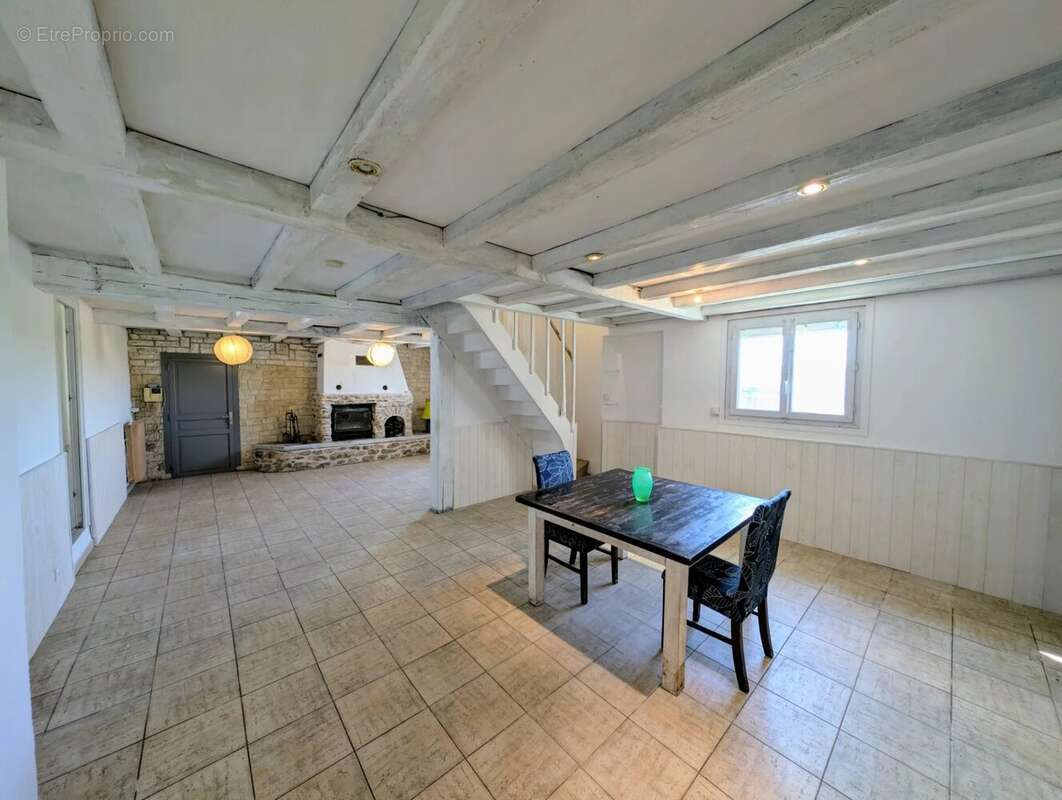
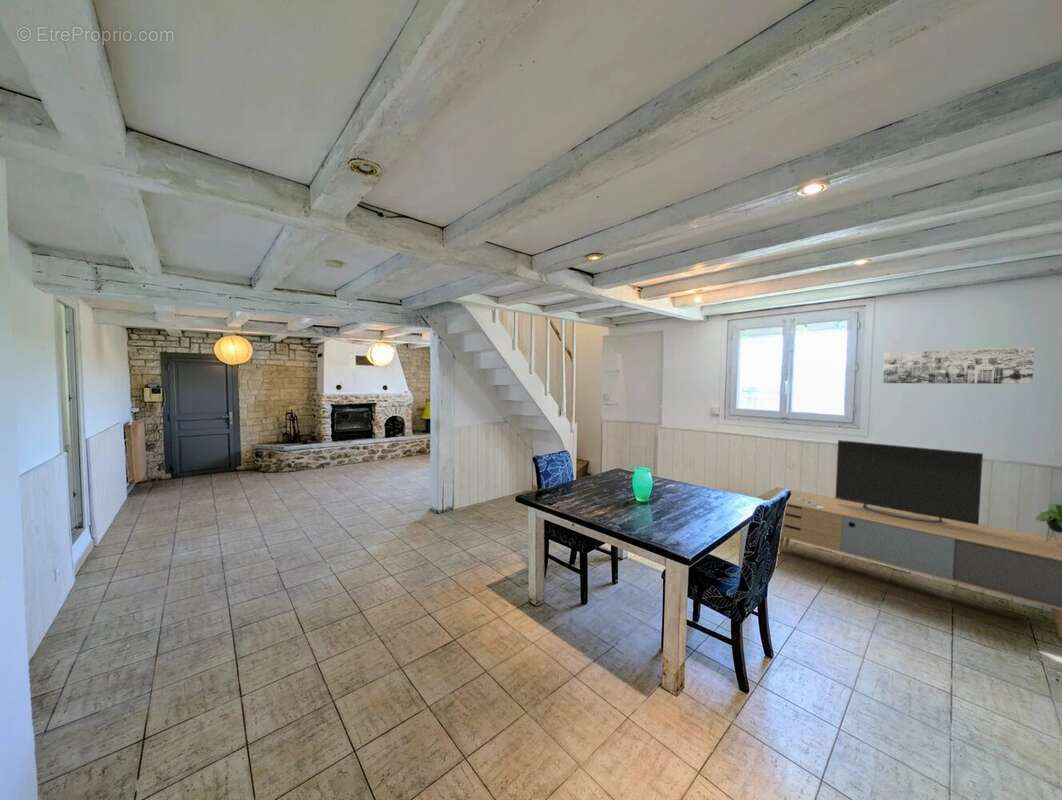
+ wall art (951, 366)
+ media console (898, 514)
